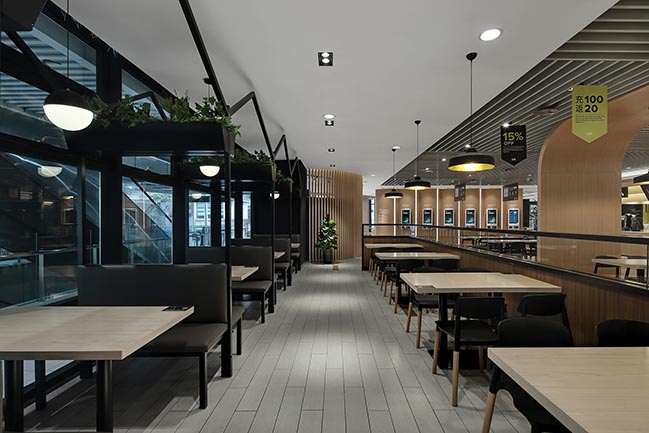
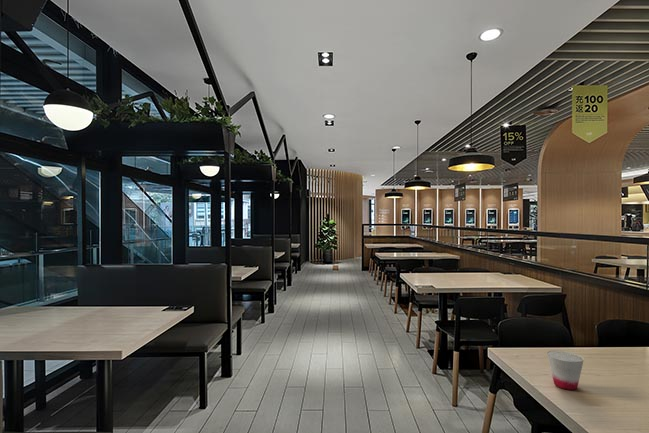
+ cup (565, 370)
